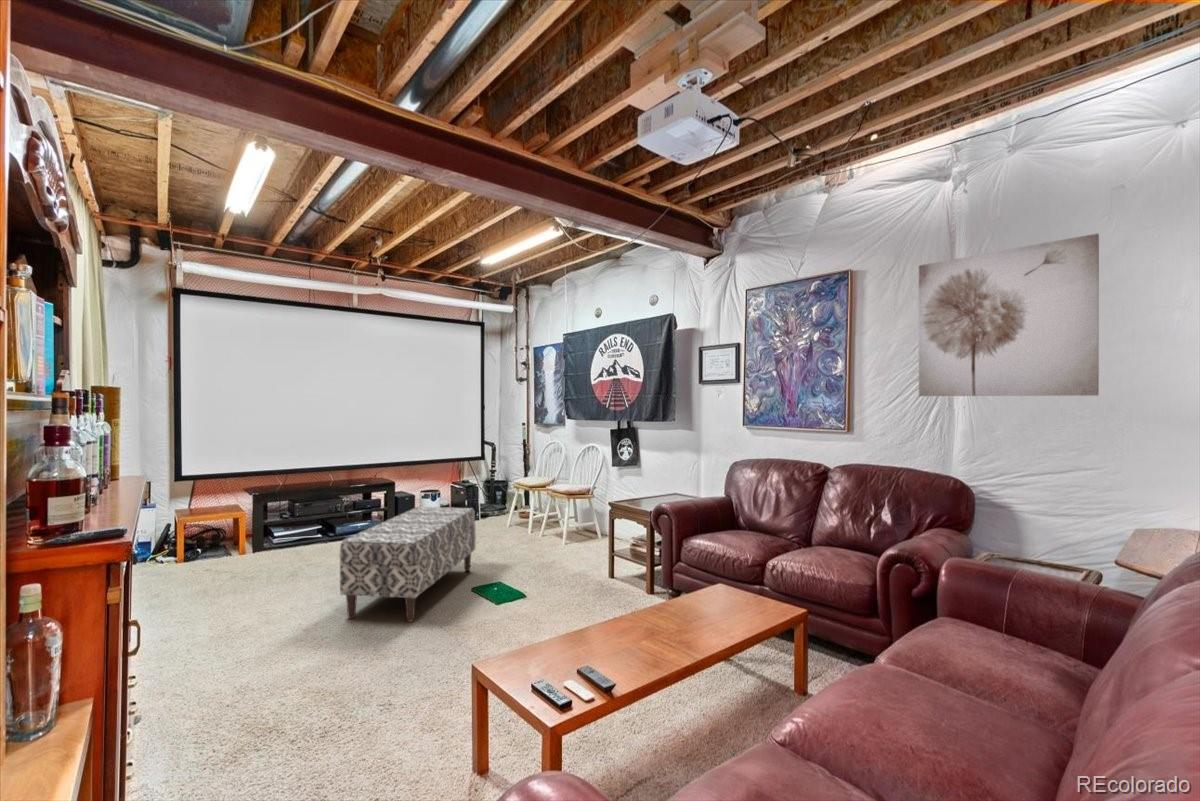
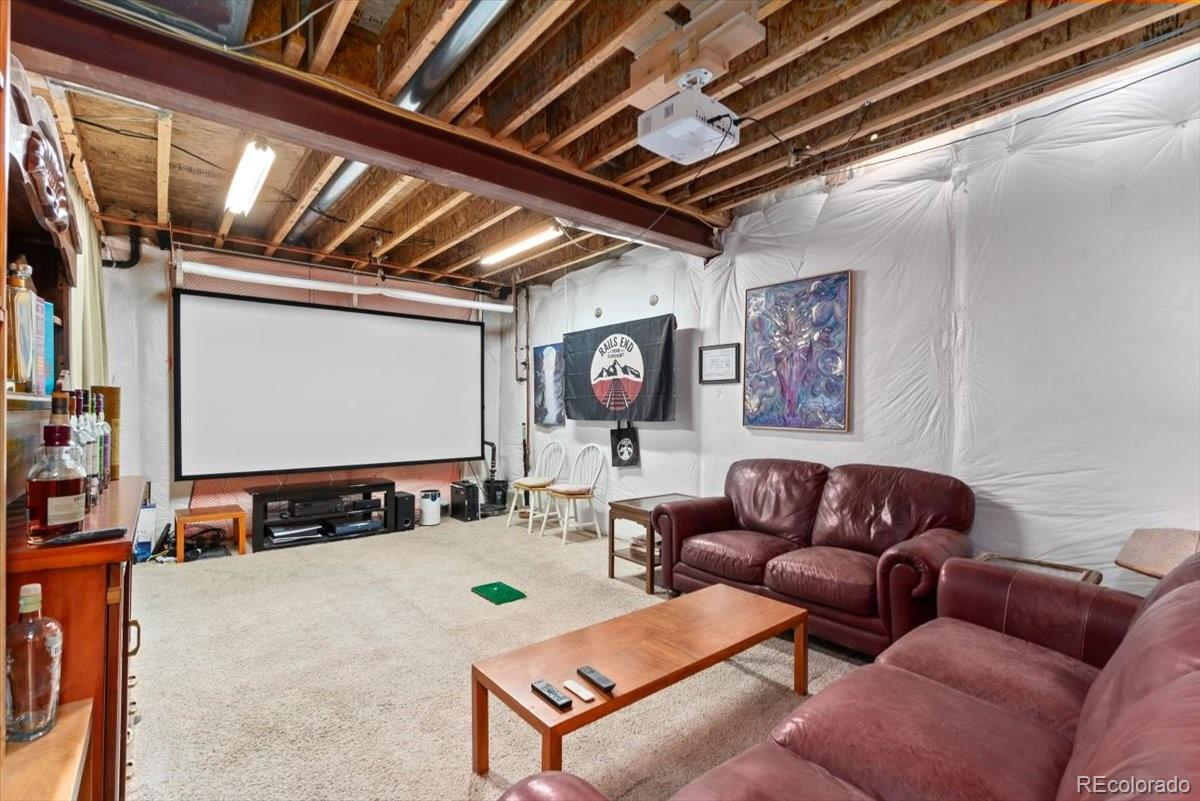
- bench (416, 556)
- wall art (999, 323)
